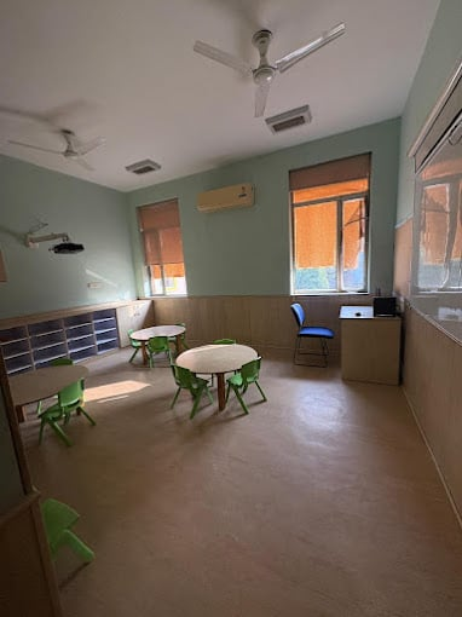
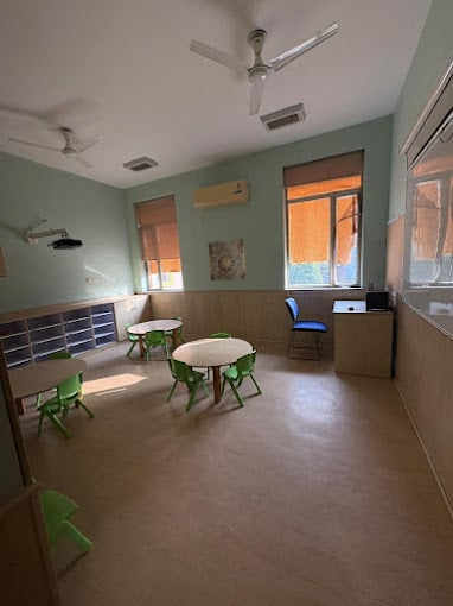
+ wall art (225, 260)
